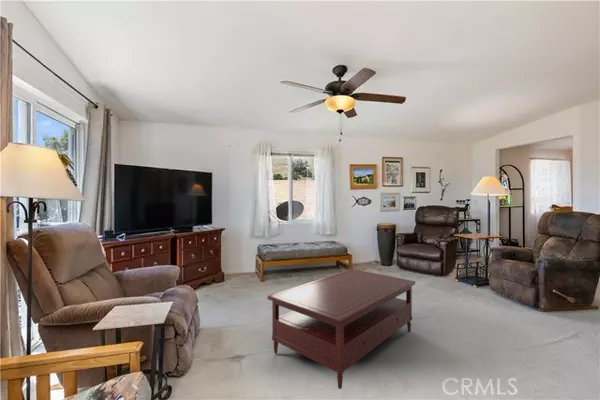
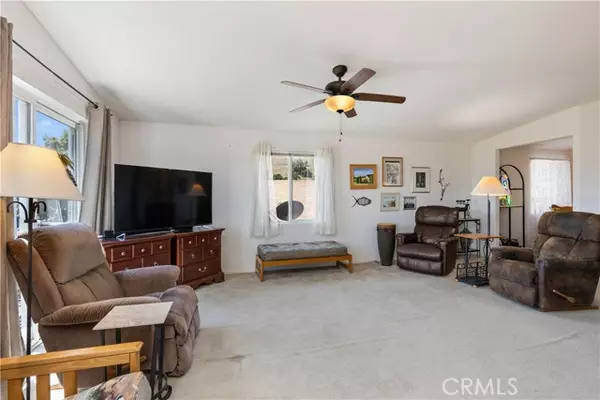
- coffee table (347, 314)
